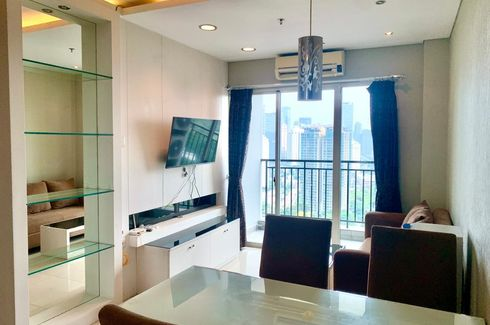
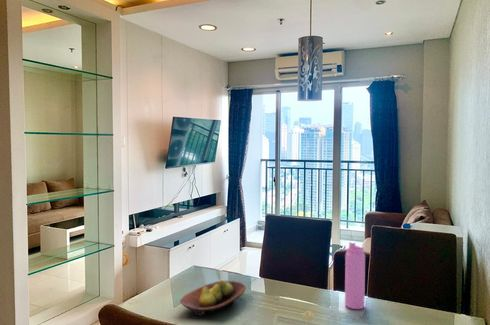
+ water bottle (354, 273)
+ fruit bowl (214, 294)
